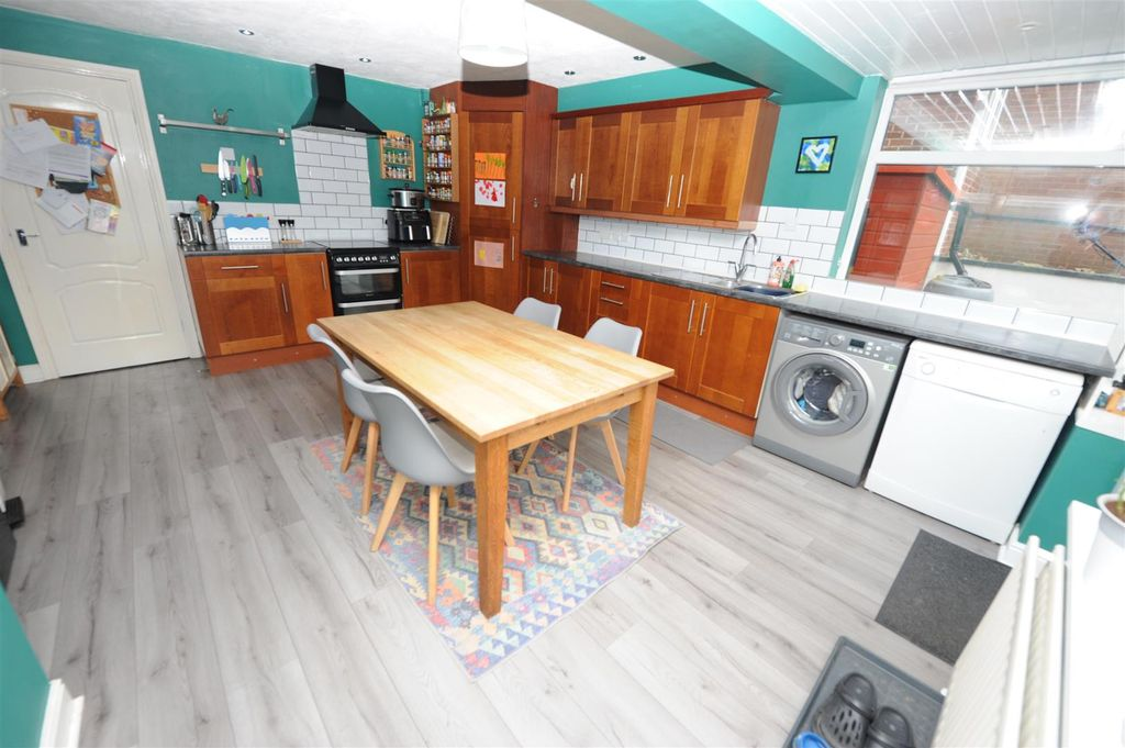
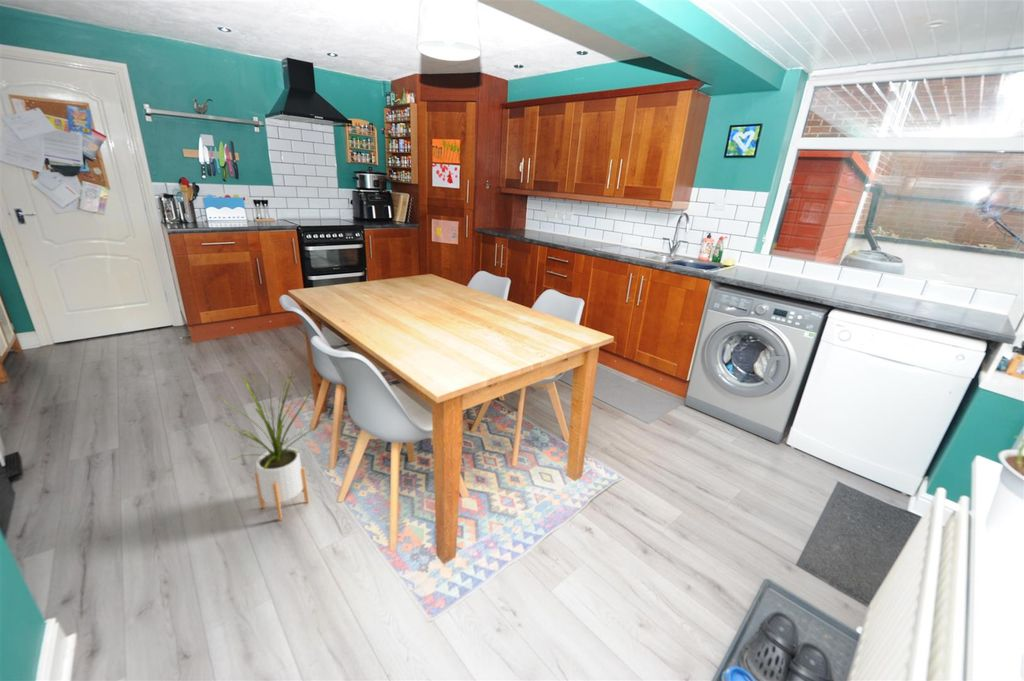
+ house plant (273, 444)
